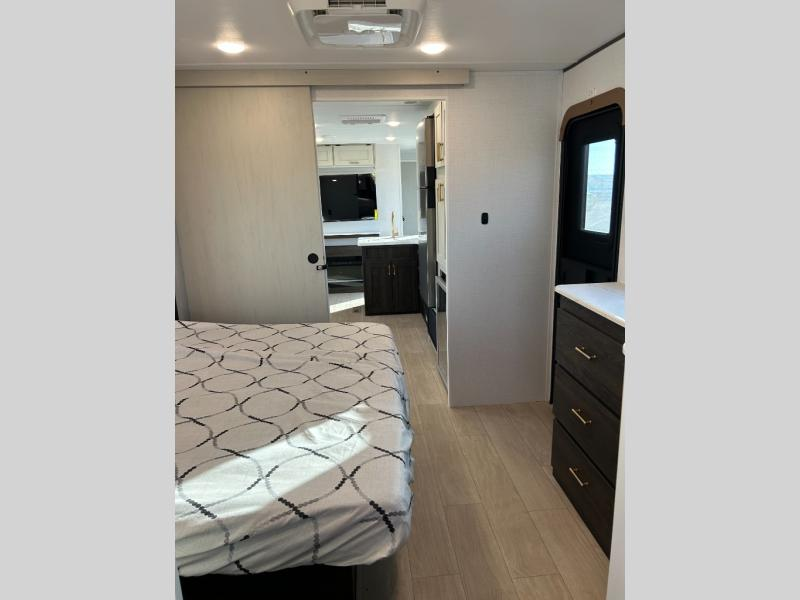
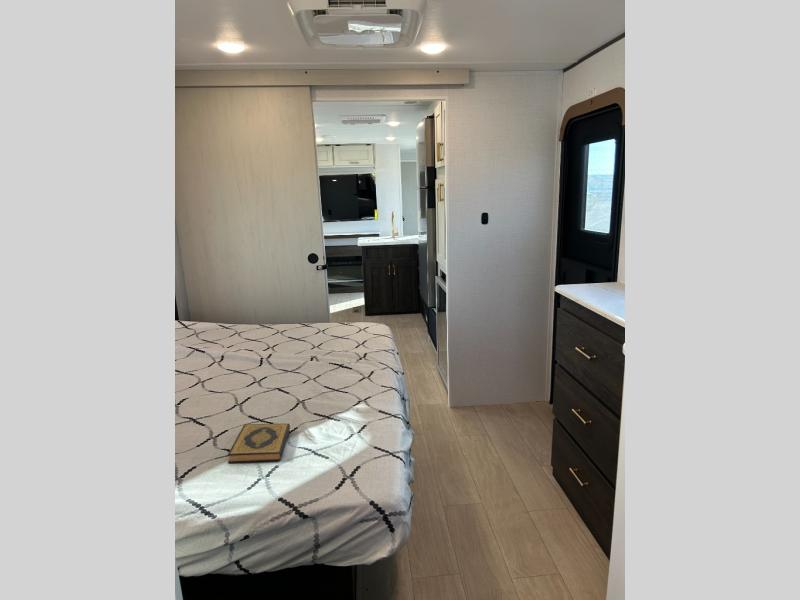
+ hardback book (261, 441)
